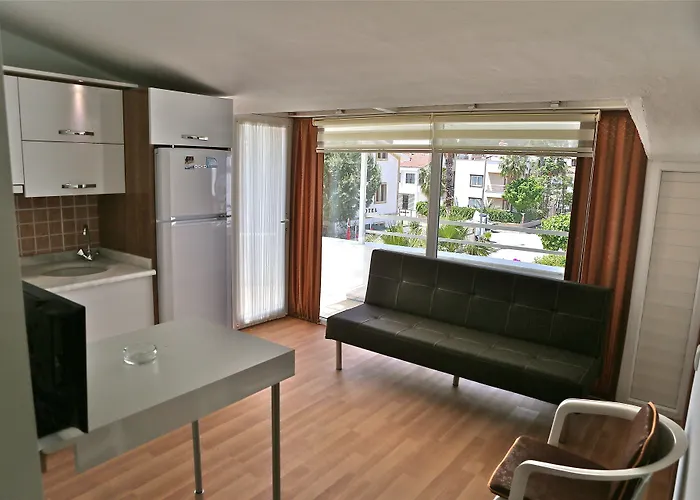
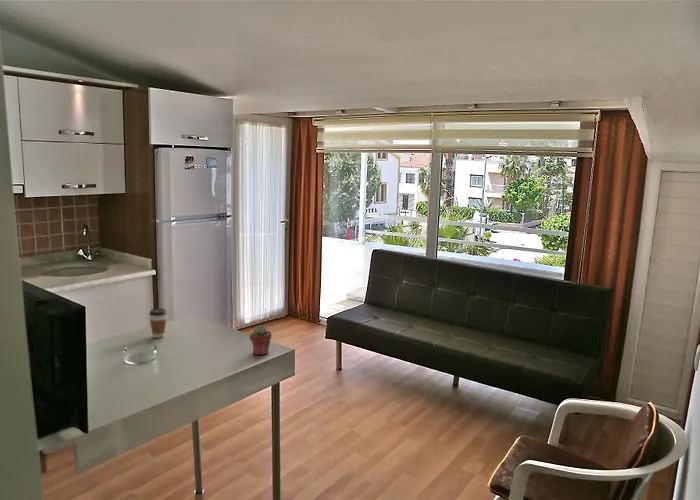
+ coffee cup (158, 323)
+ potted succulent (260, 339)
